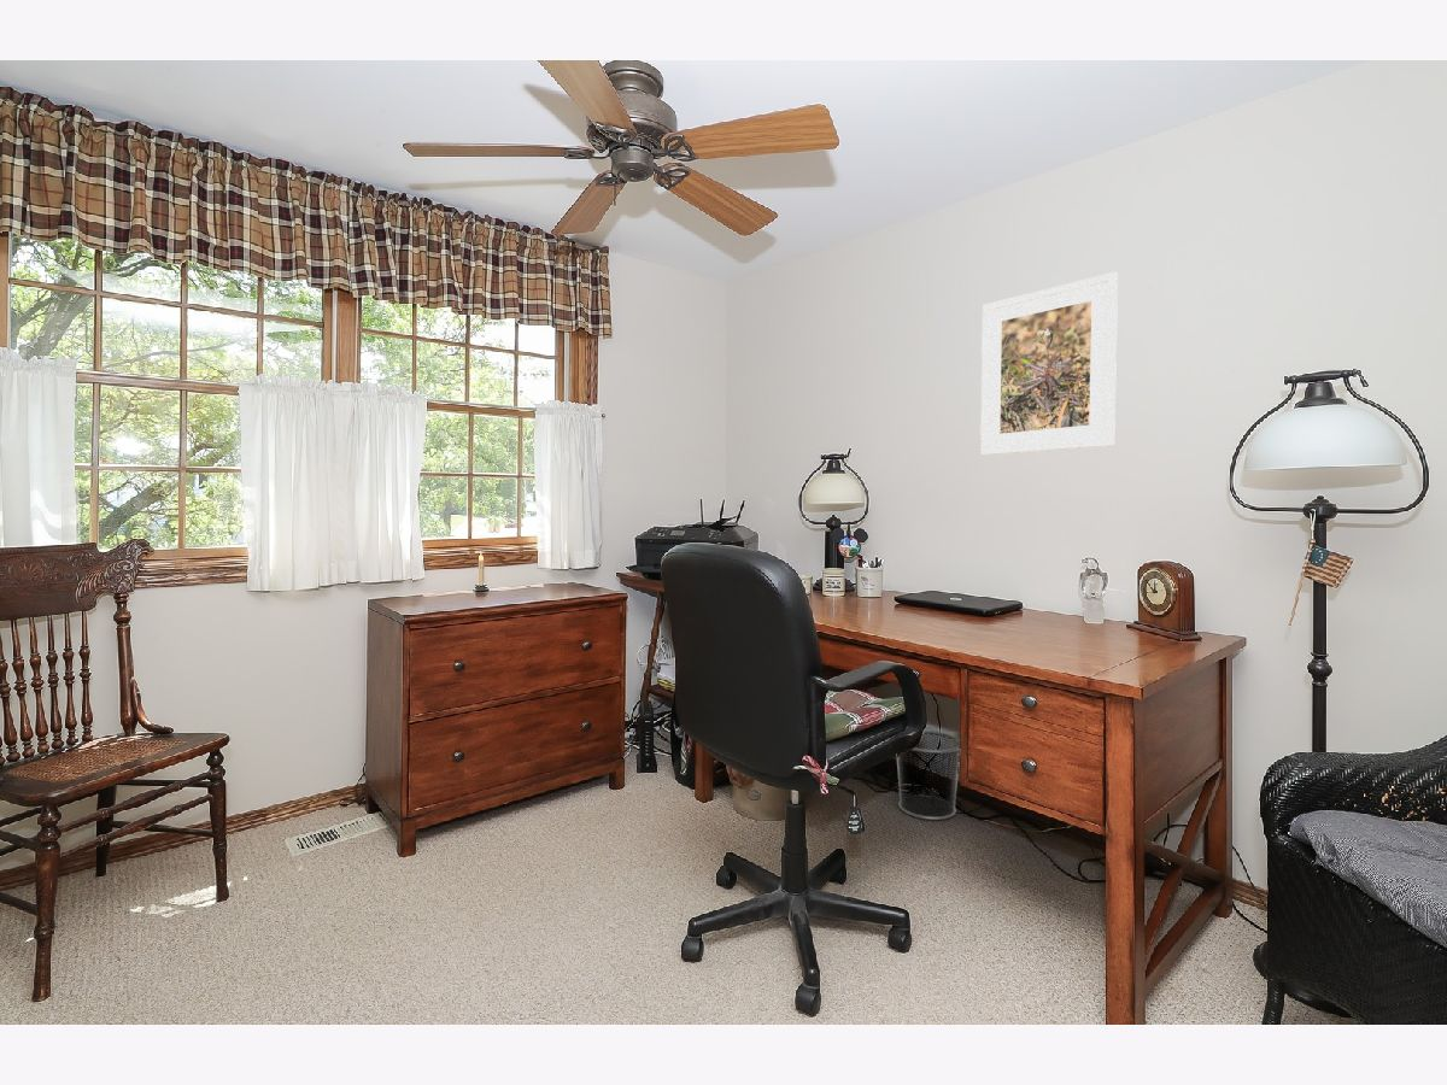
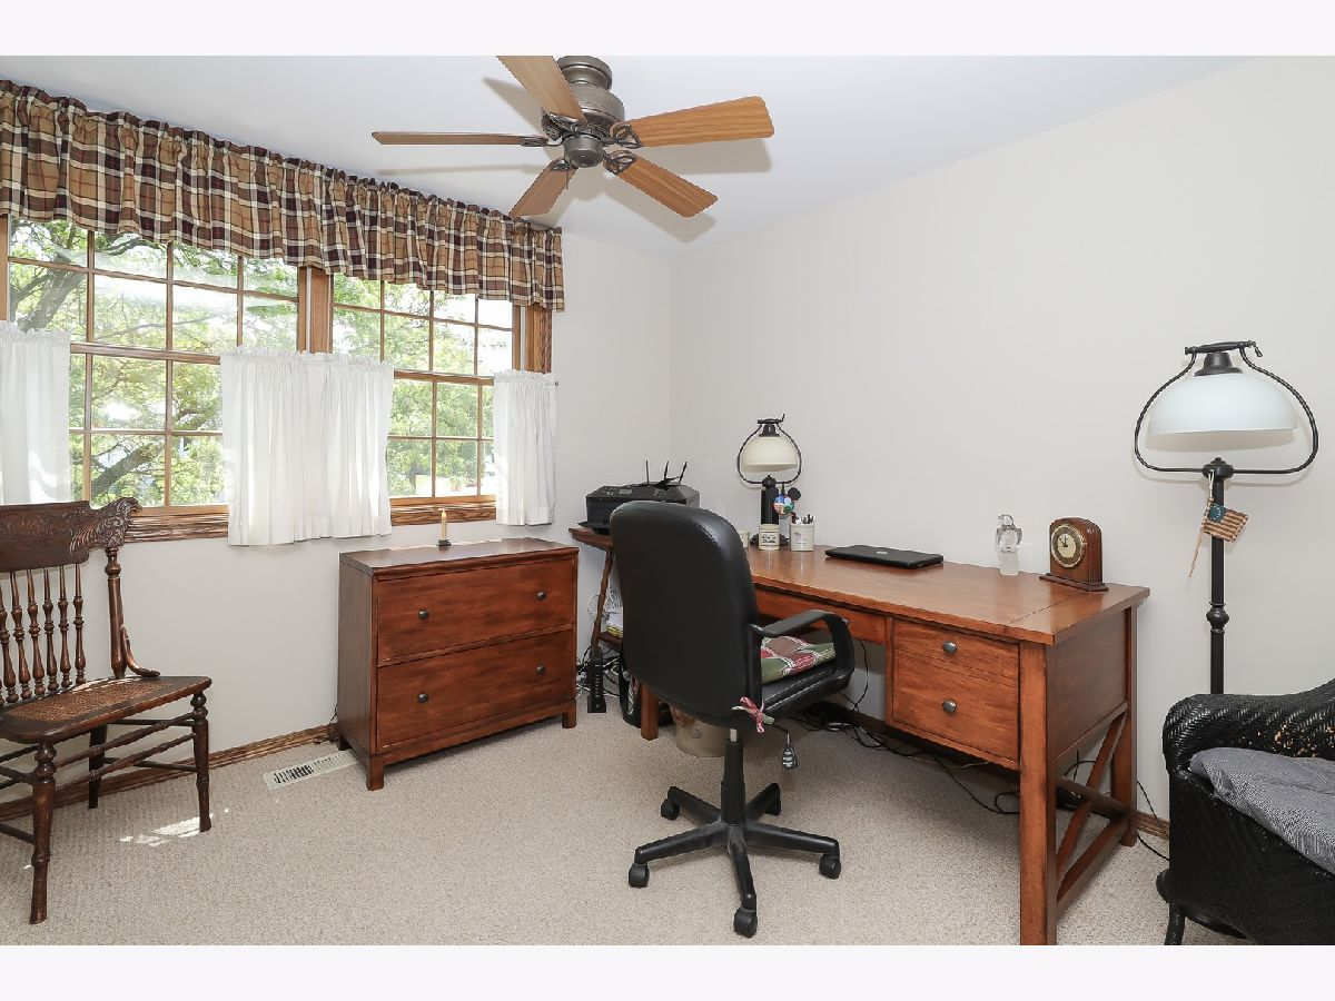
- waste bin (927, 773)
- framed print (1043, 370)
